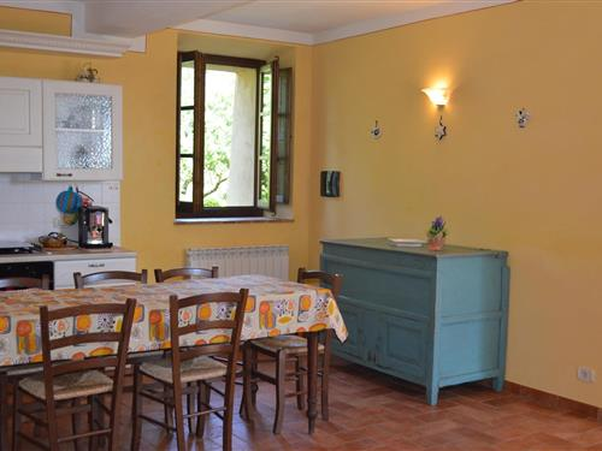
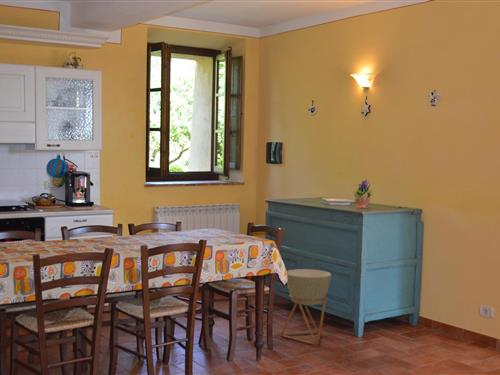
+ planter (306, 305)
